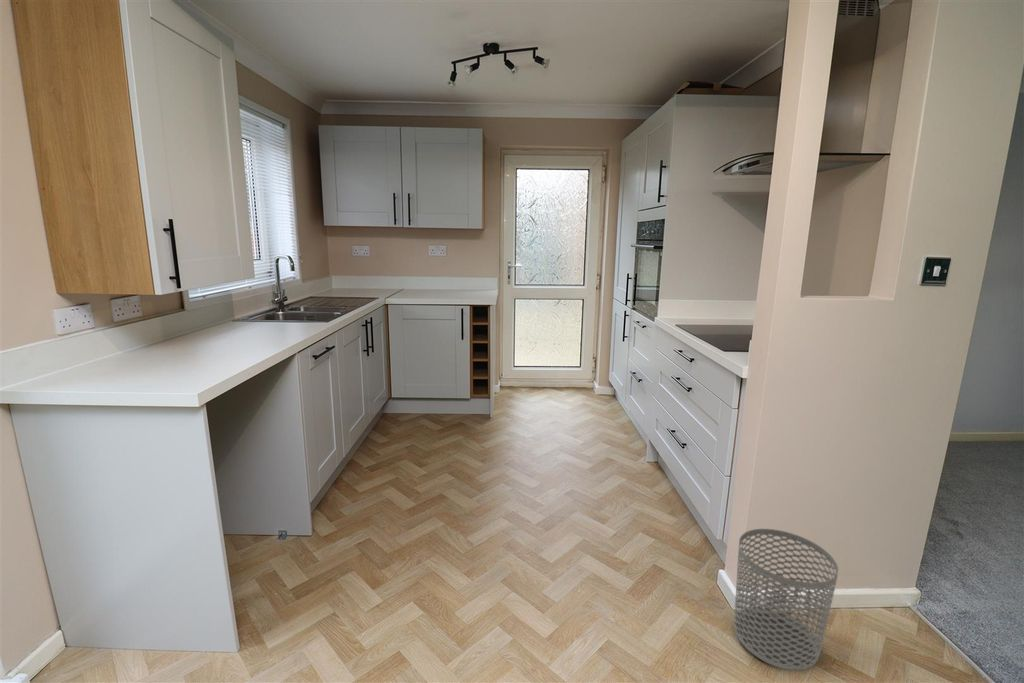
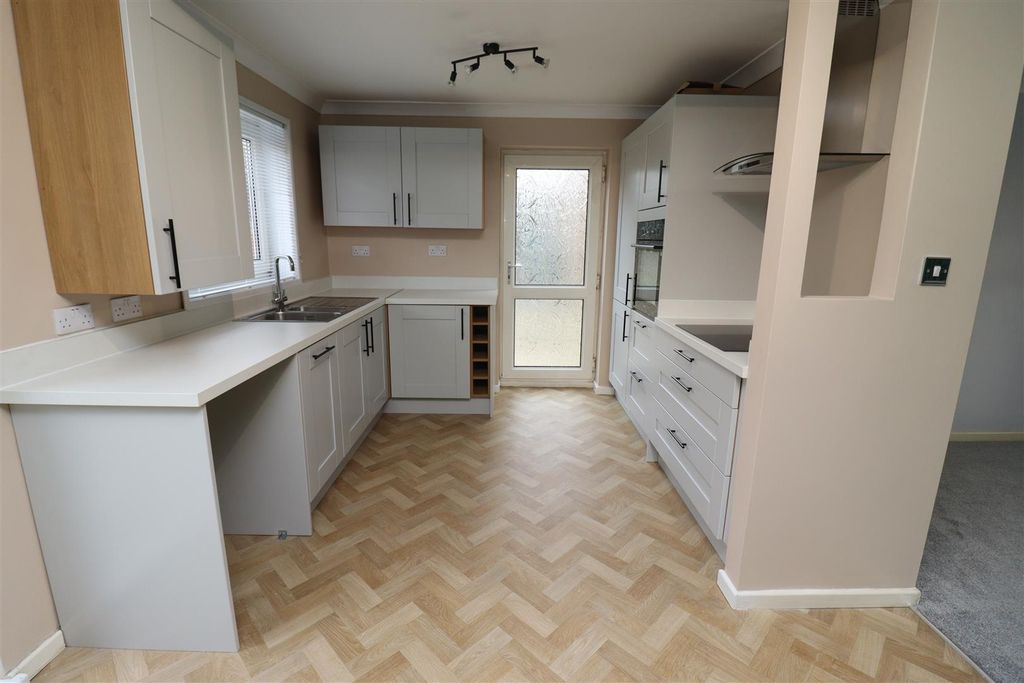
- waste bin (780, 597)
